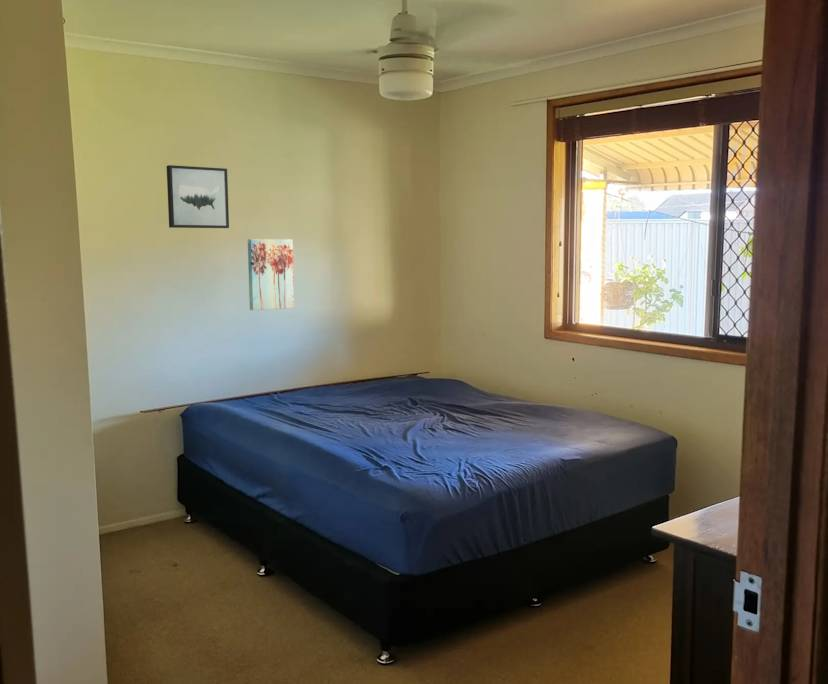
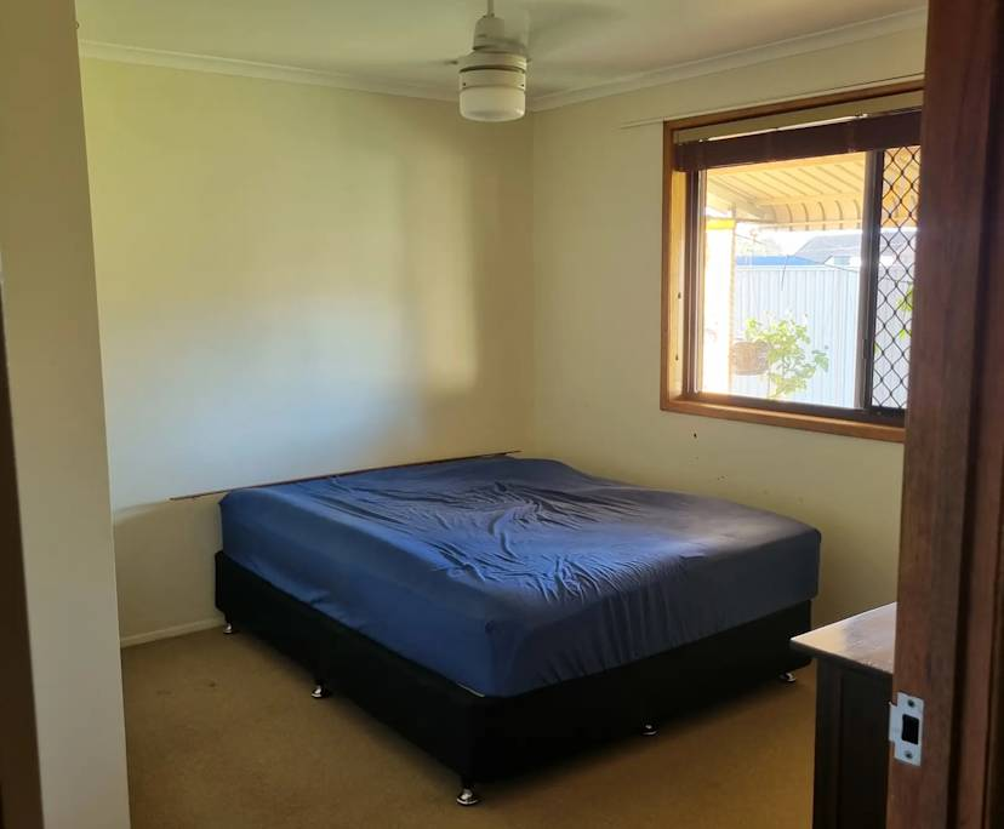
- wall art (198, 197)
- wall art (271, 274)
